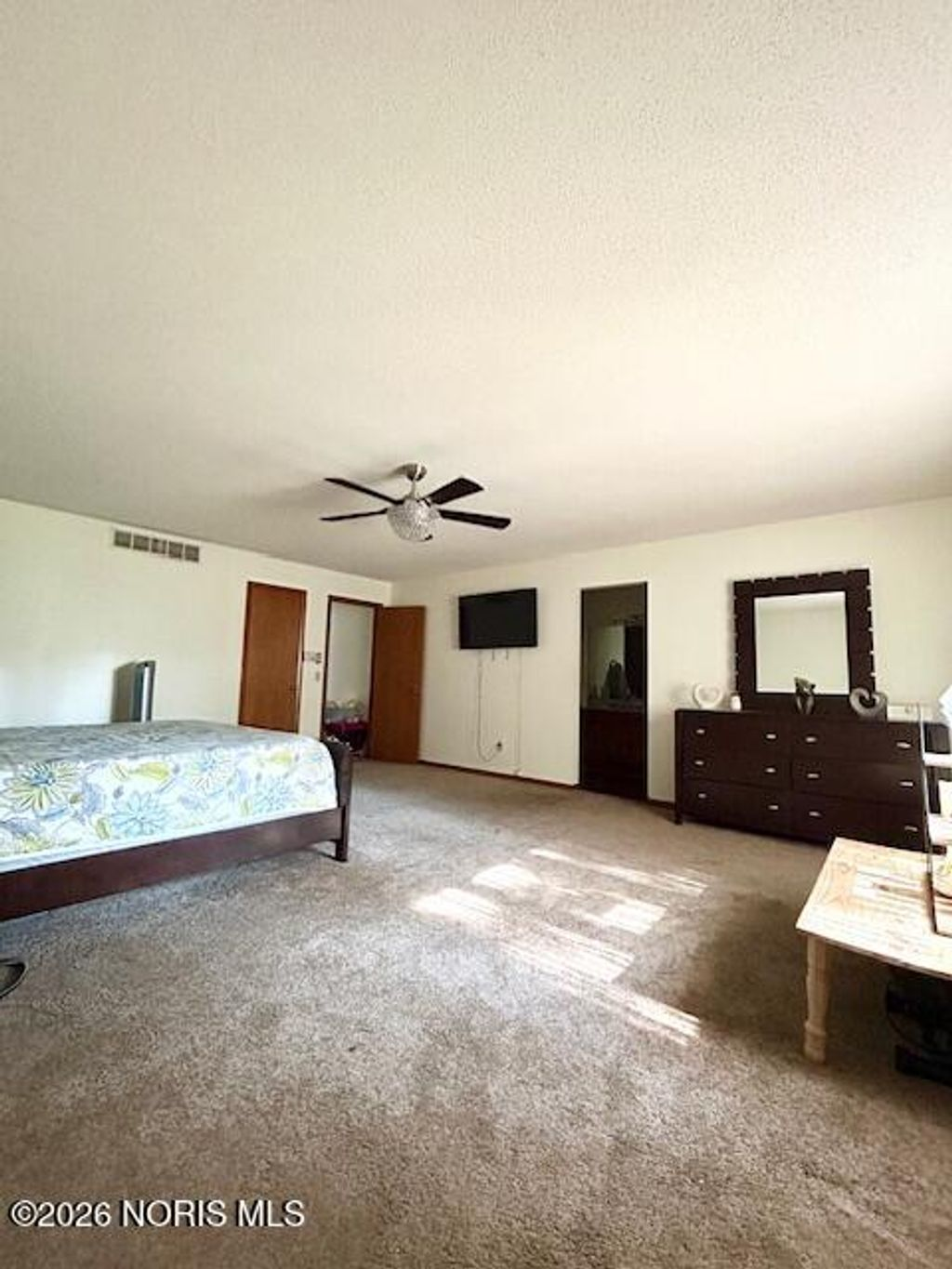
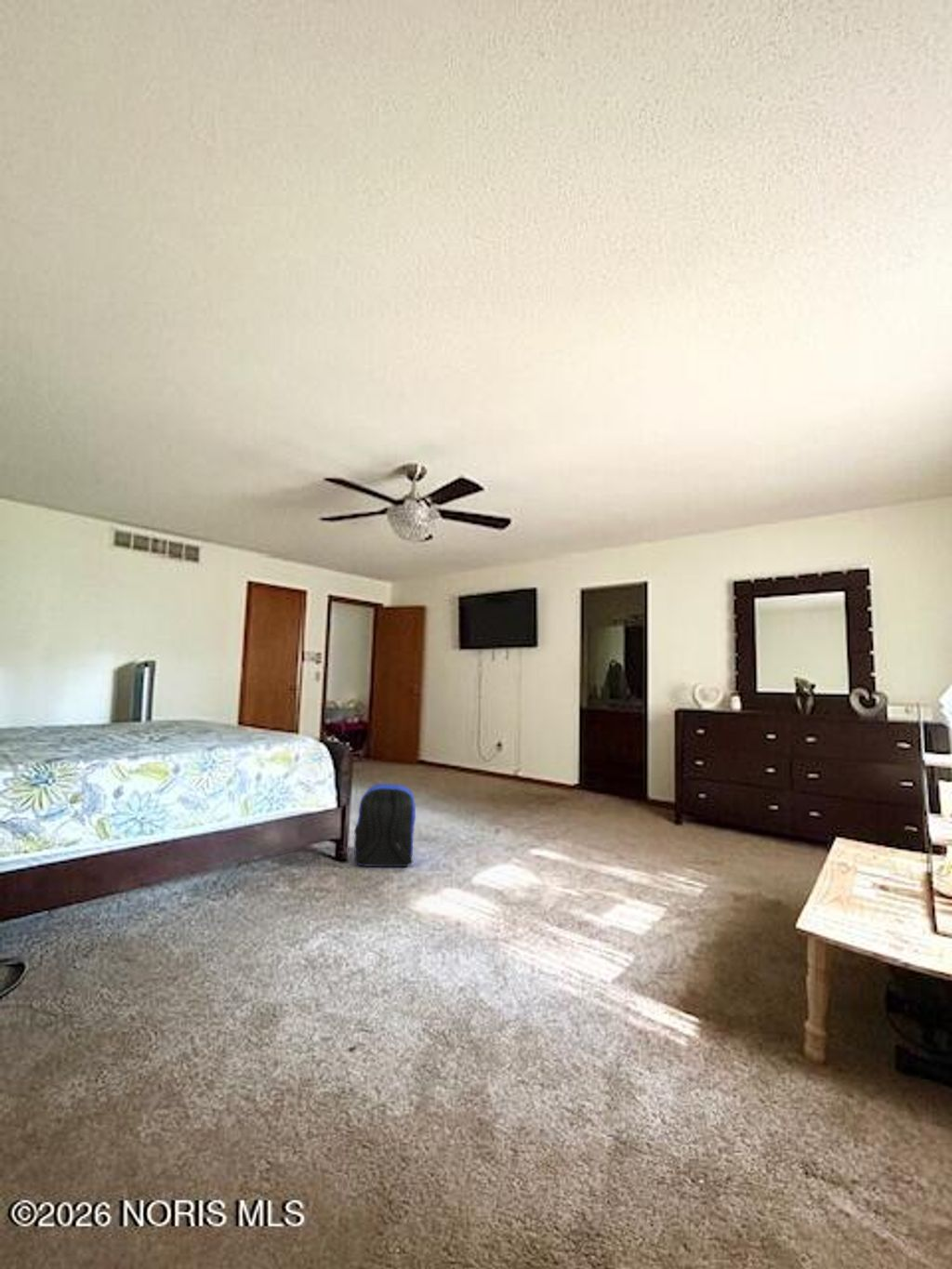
+ backpack (385, 820)
